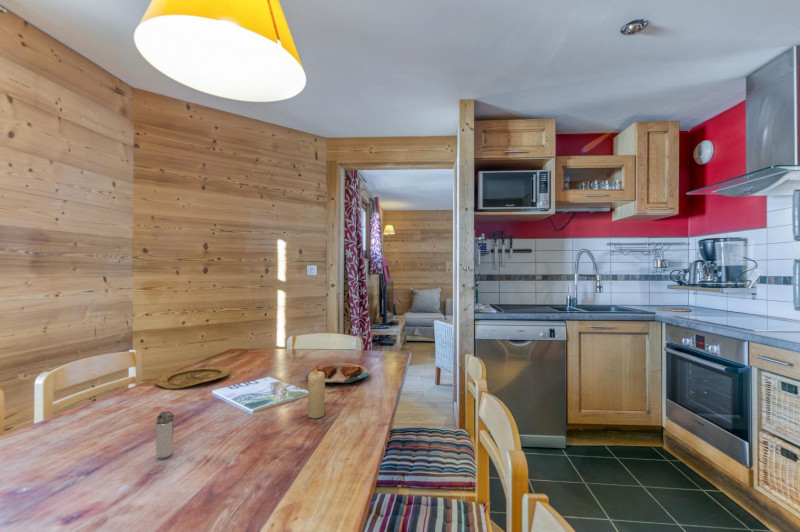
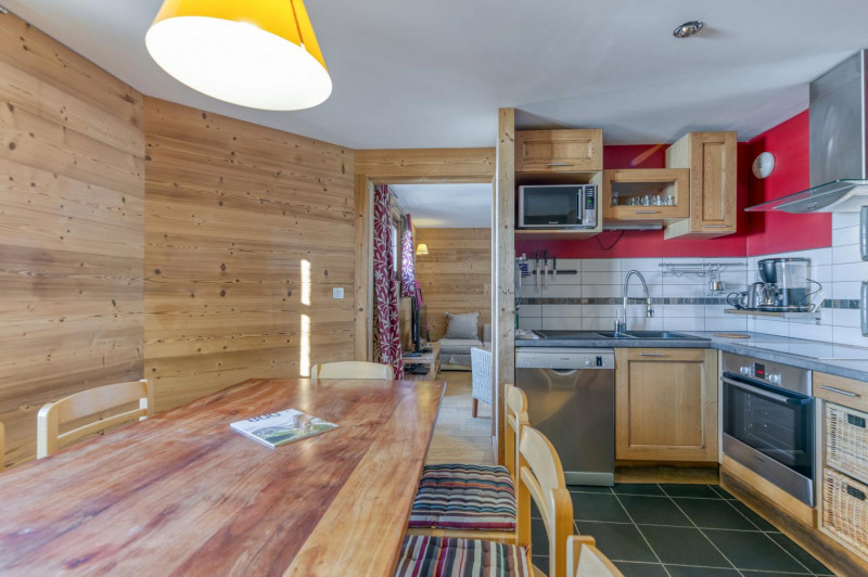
- plate (194, 376)
- shaker (164, 434)
- candle (316, 389)
- plate (337, 373)
